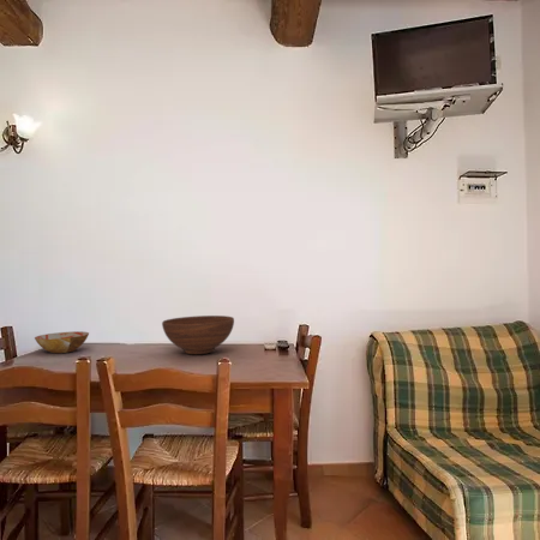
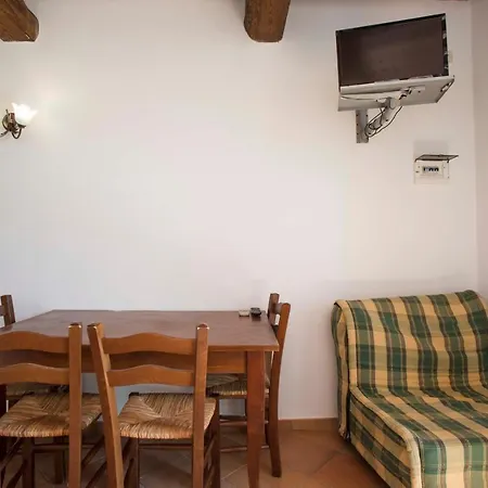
- bowl (62, 342)
- fruit bowl (198, 336)
